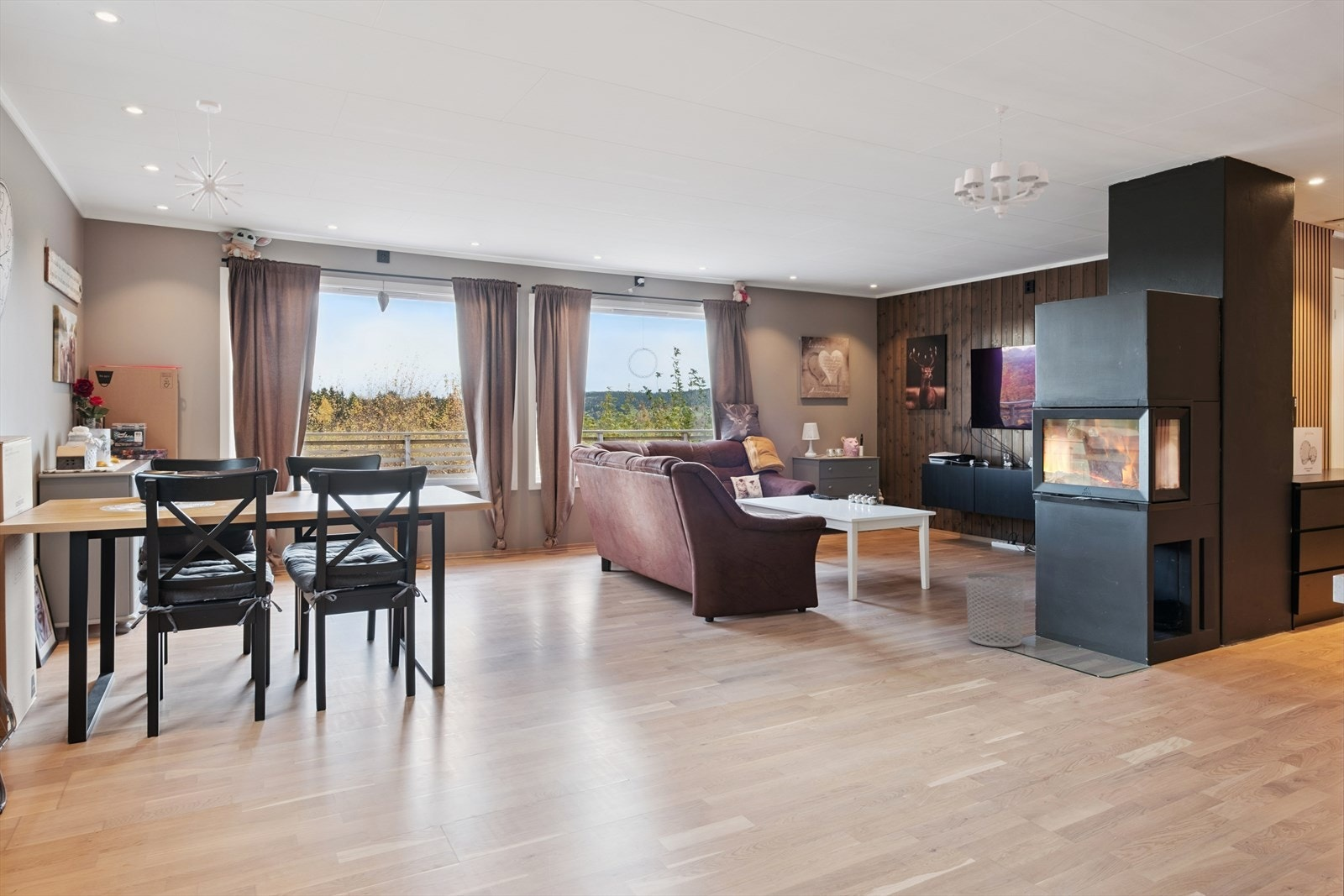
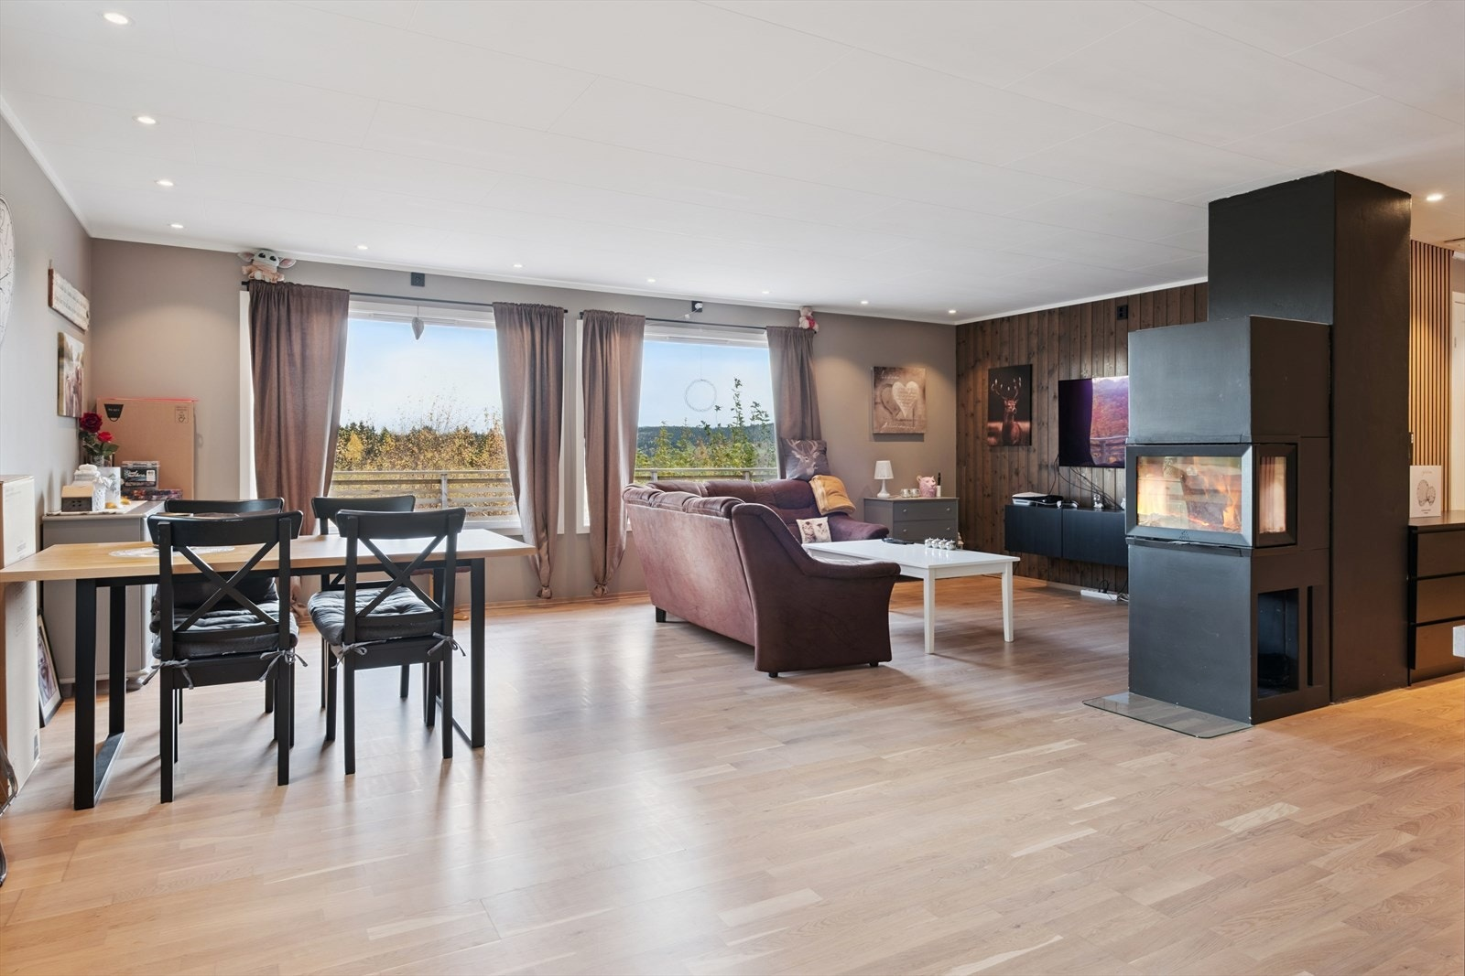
- pendant light (209, 160)
- chandelier (1000, 163)
- waste bin (995, 609)
